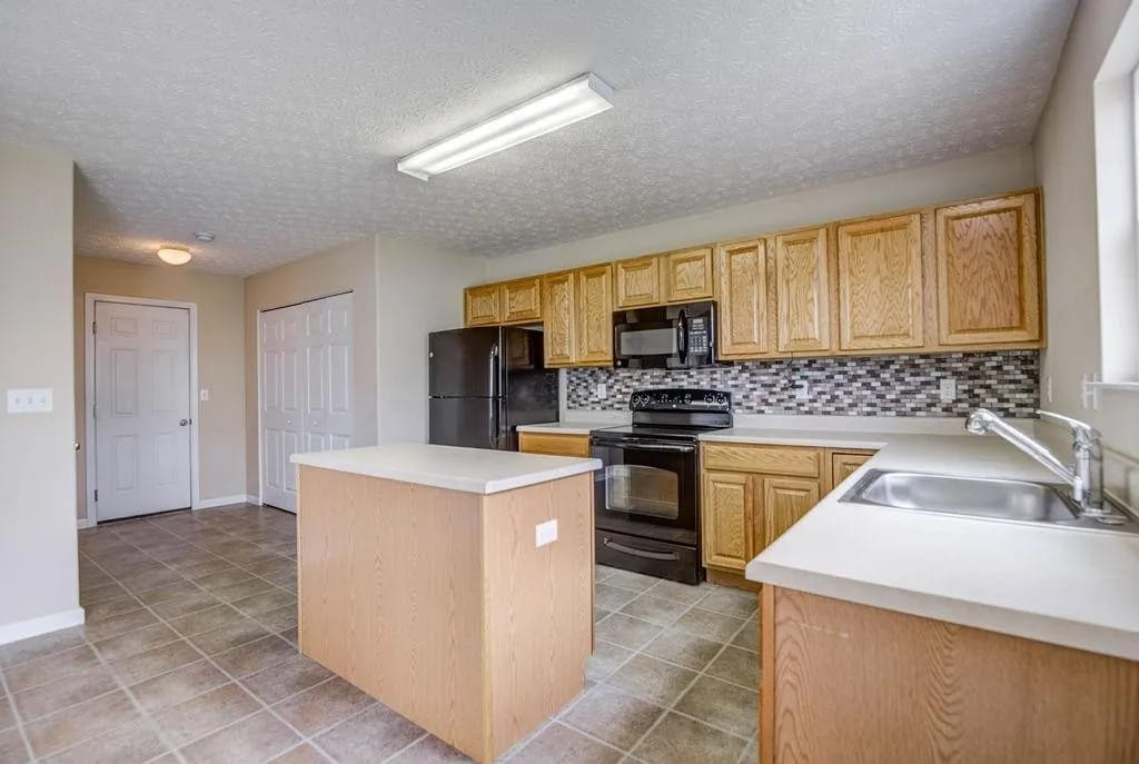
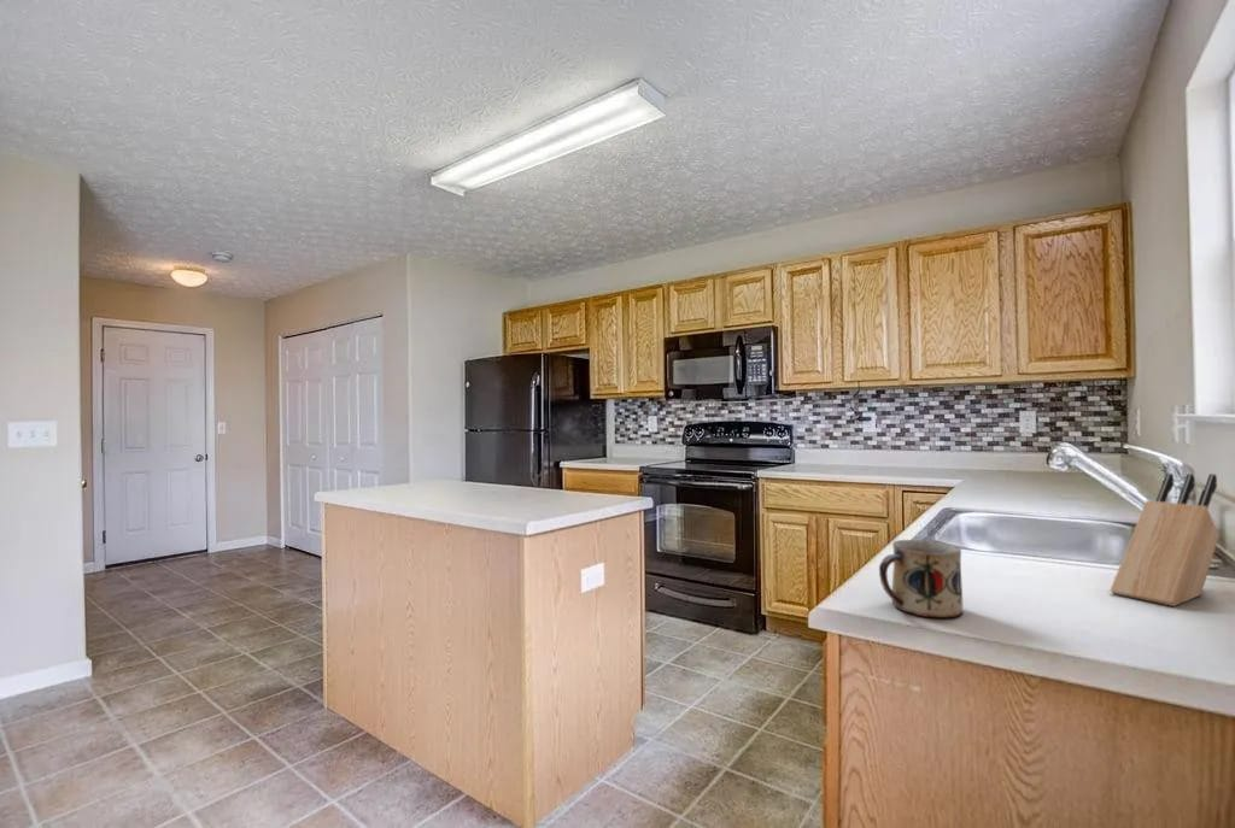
+ mug (923, 576)
+ knife block (1169, 532)
